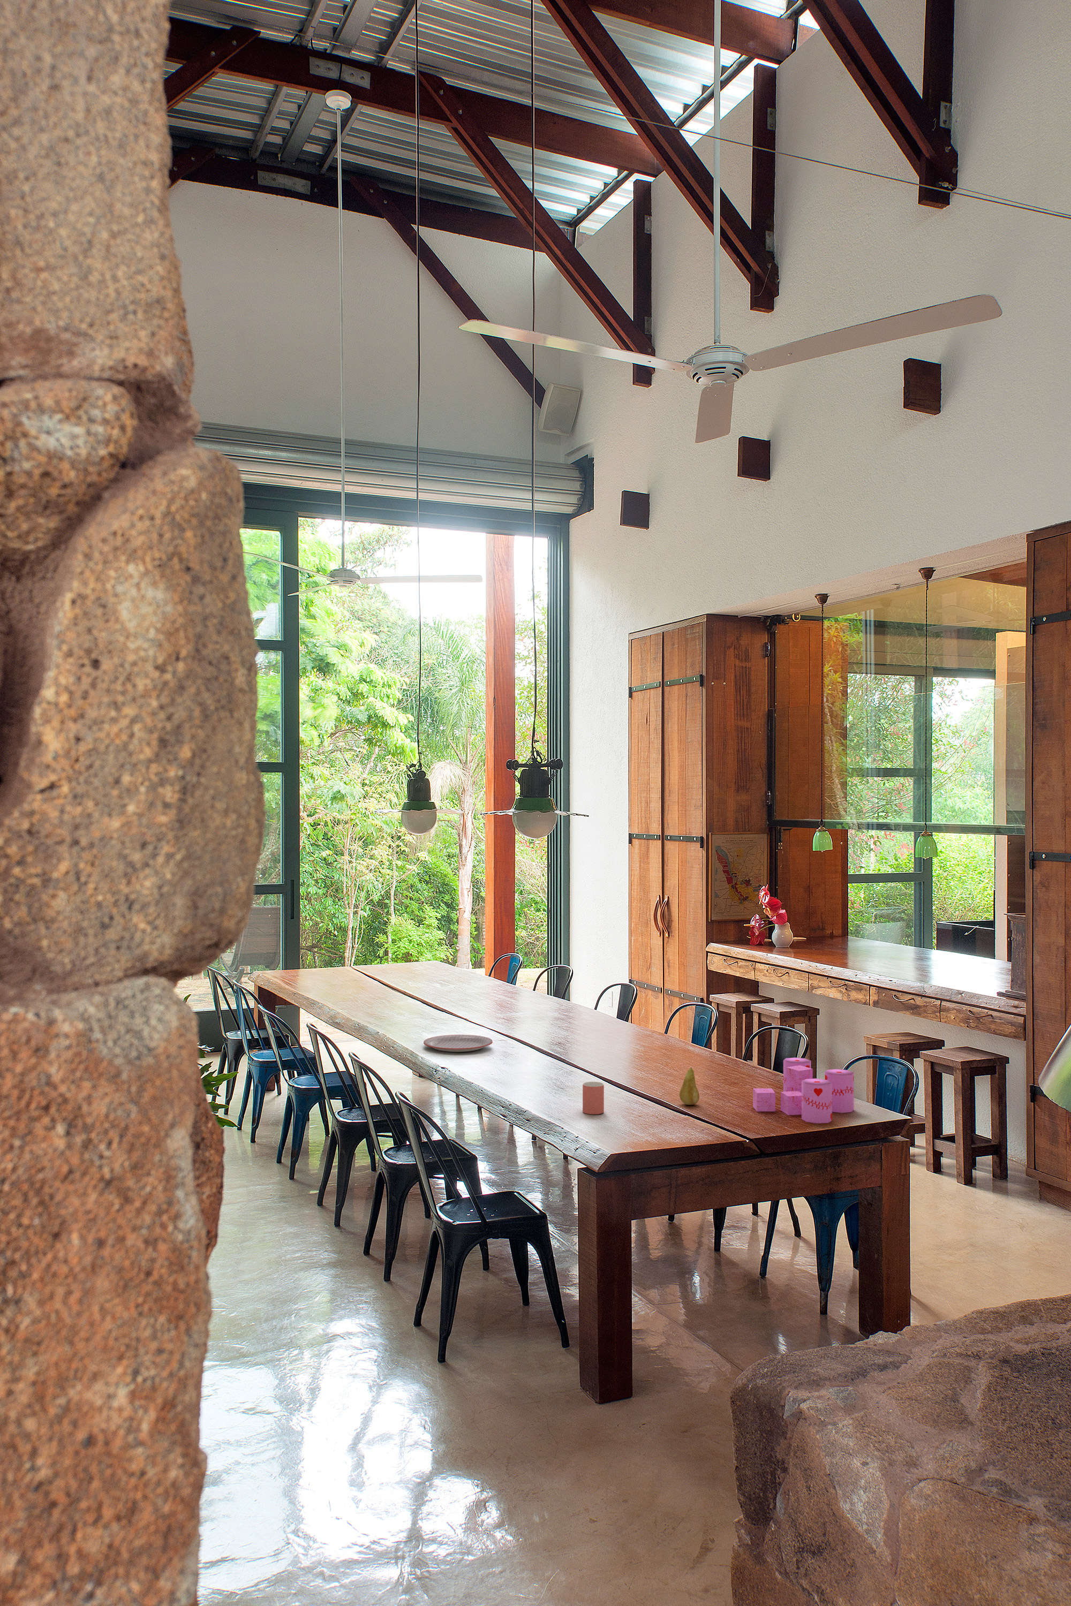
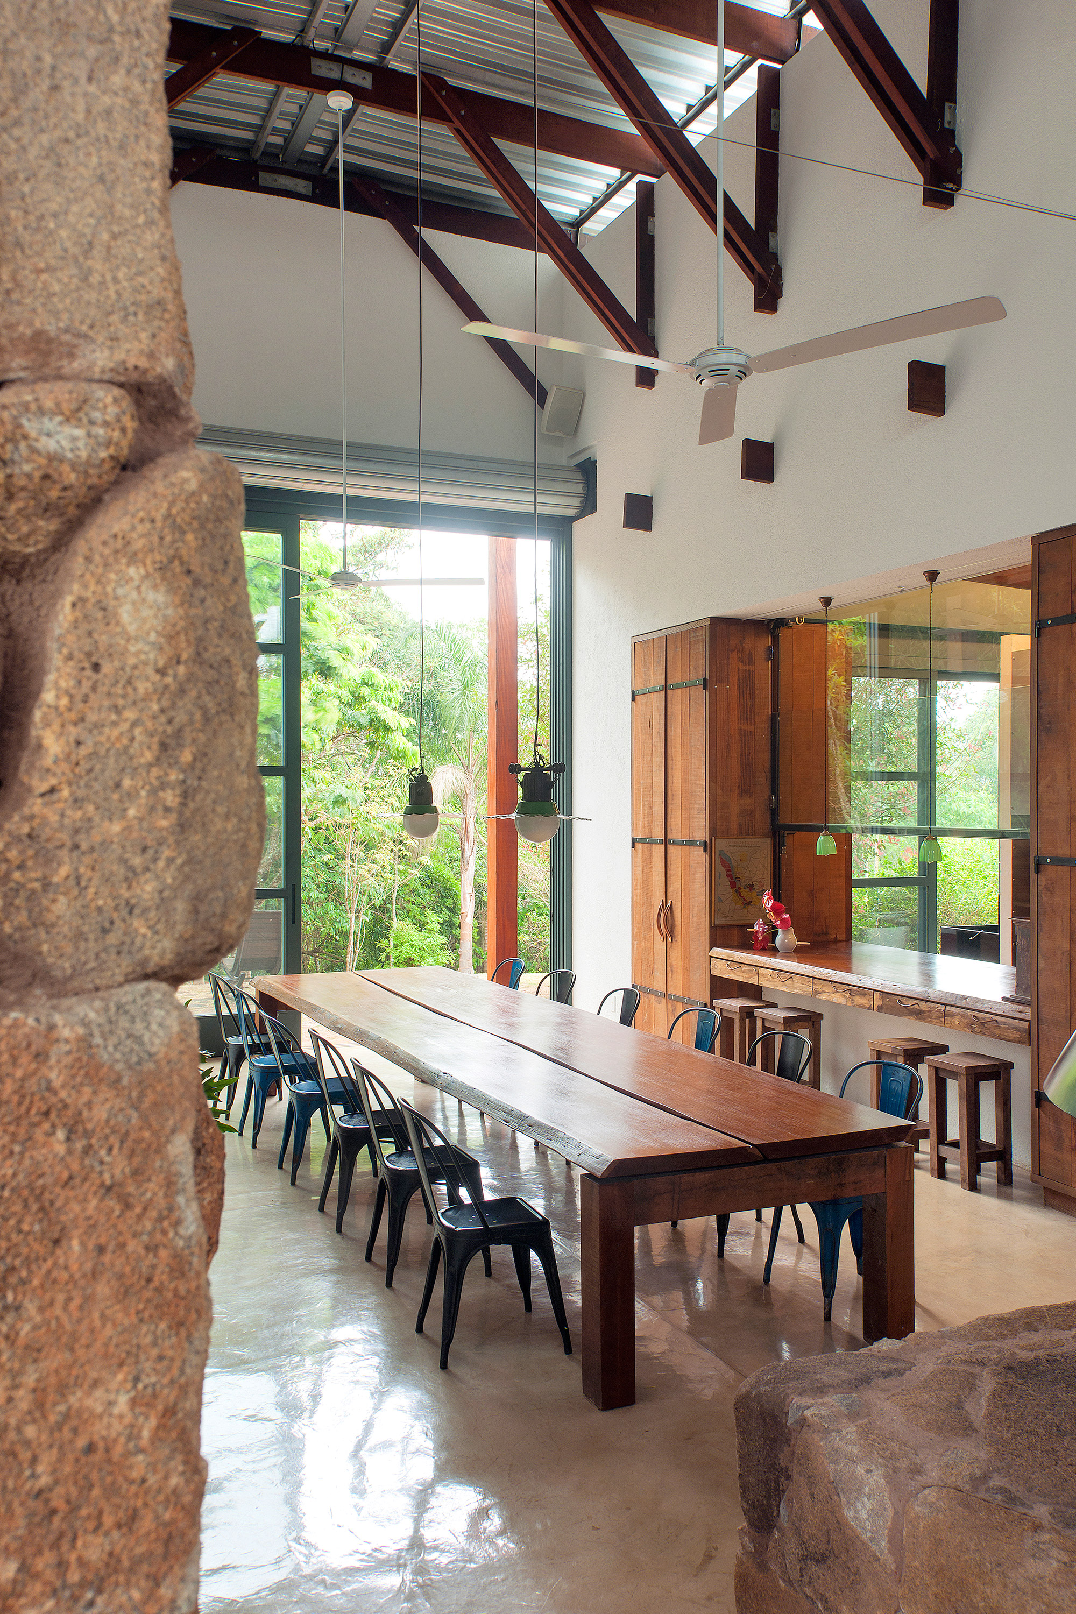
- cup (592, 1097)
- plate (458, 1044)
- fruit (690, 1086)
- candle (806, 1089)
